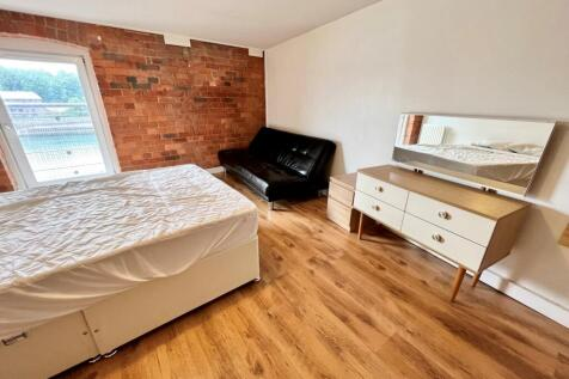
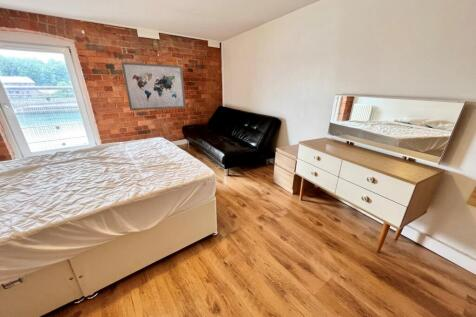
+ wall art (157, 87)
